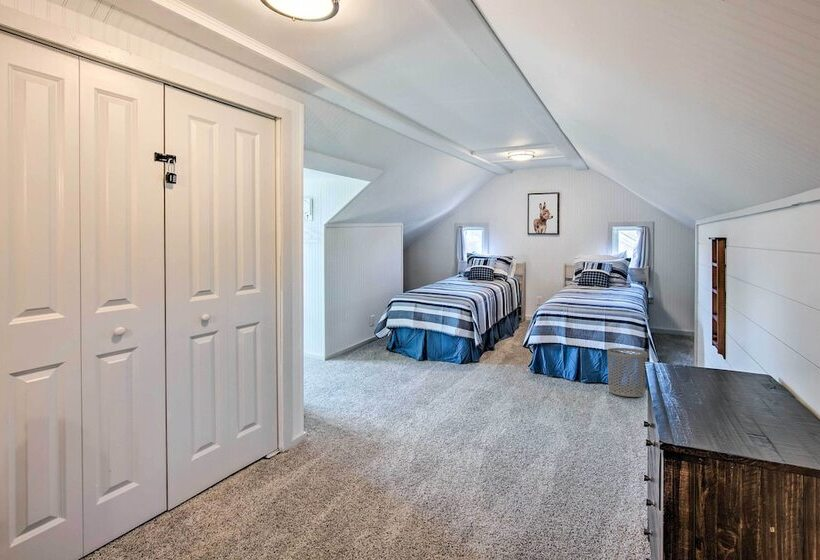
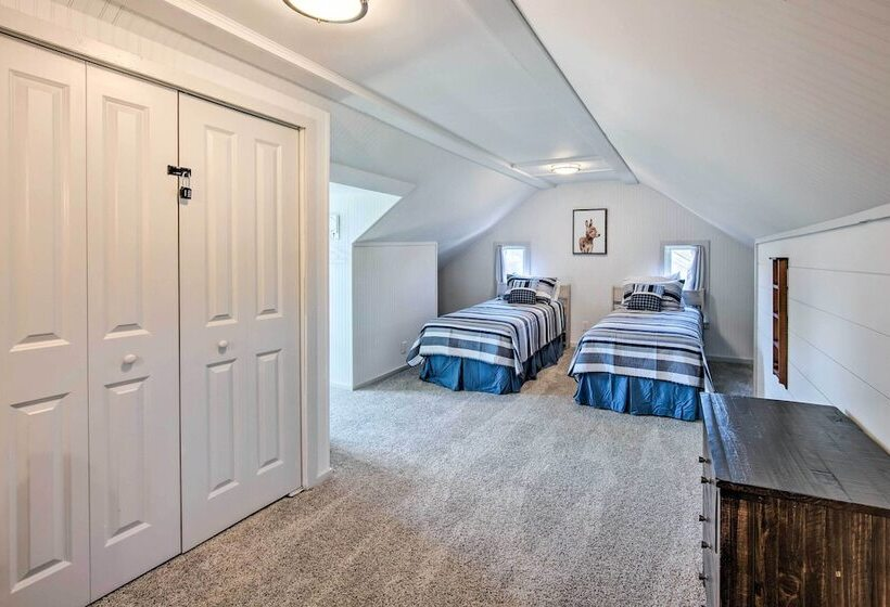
- waste bin (626, 372)
